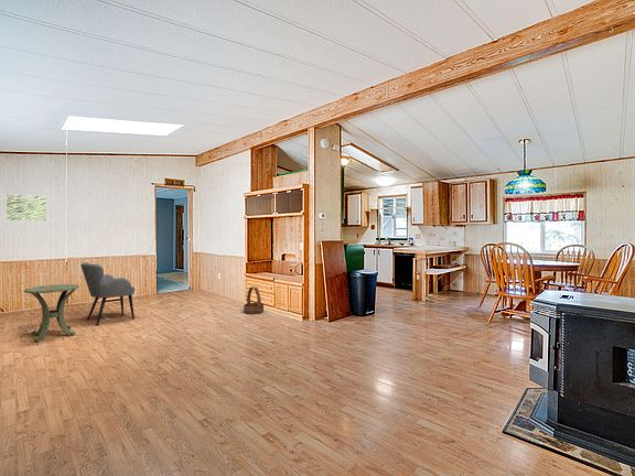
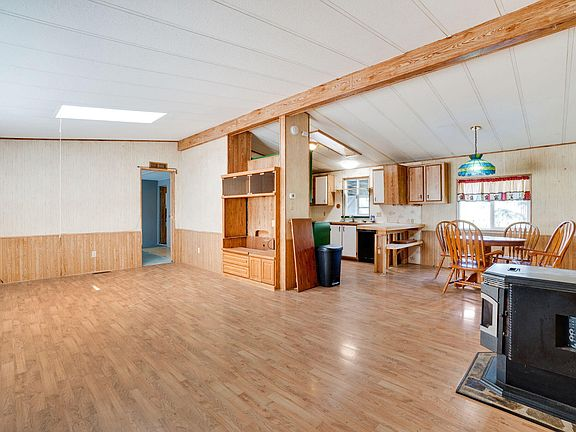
- wall art (26, 207)
- armchair (110, 291)
- basket (257, 299)
- side table (53, 311)
